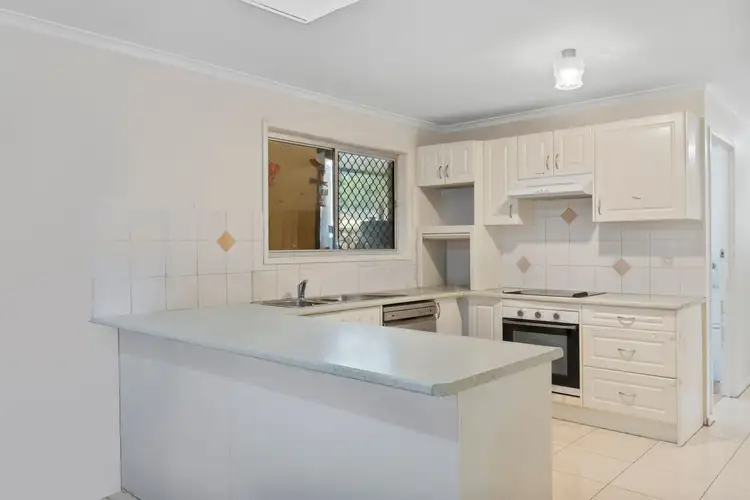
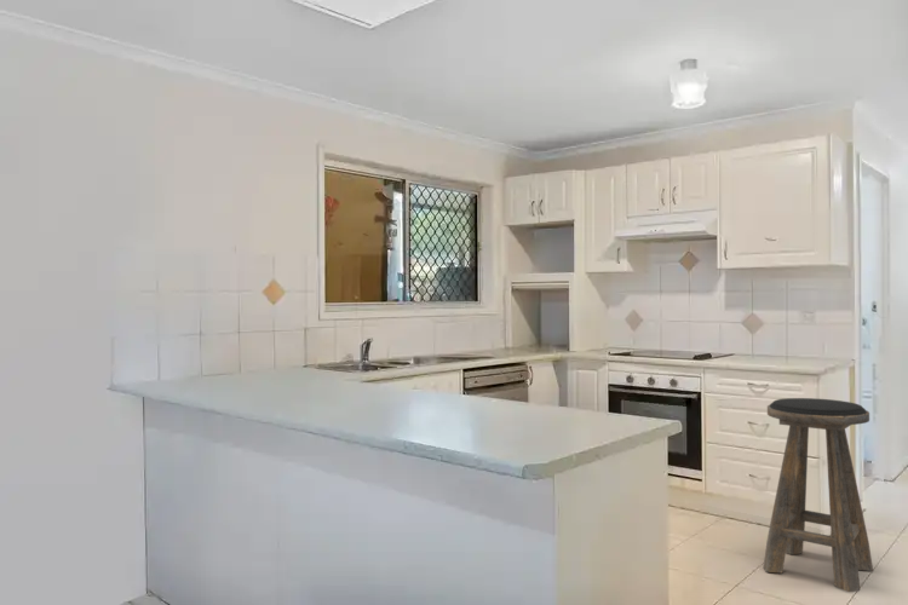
+ stool (828, 485)
